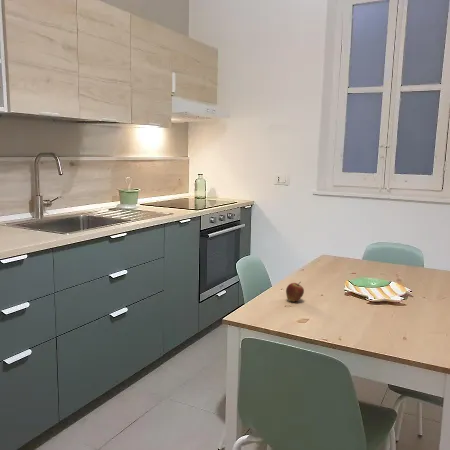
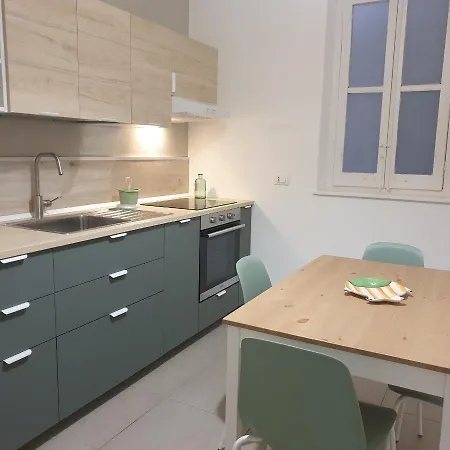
- fruit (295, 291)
